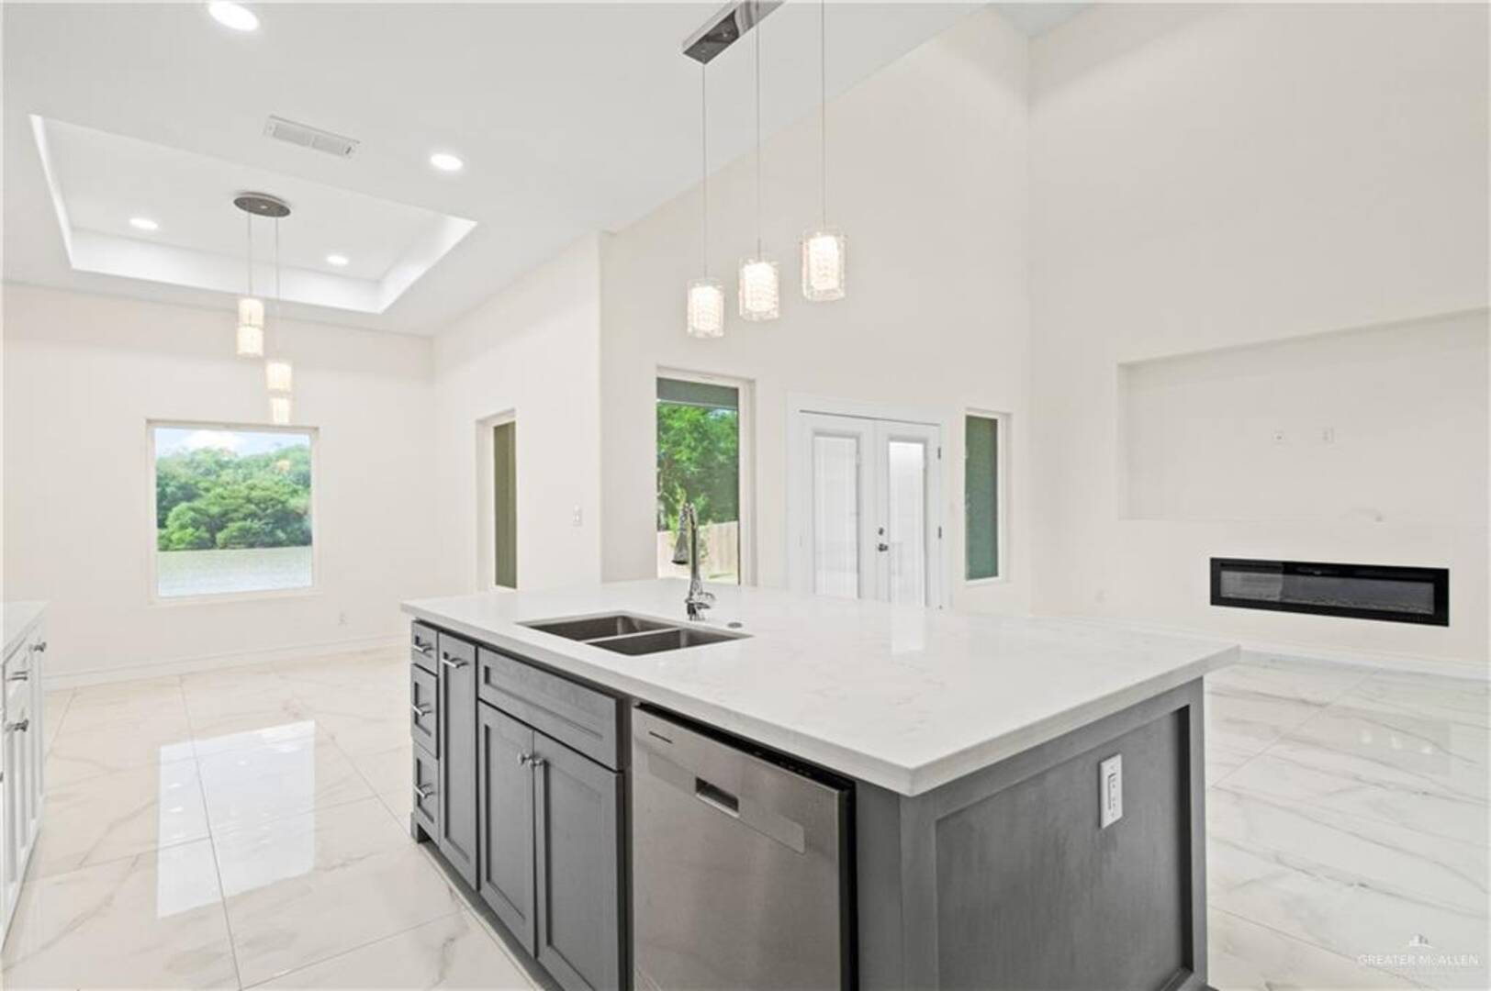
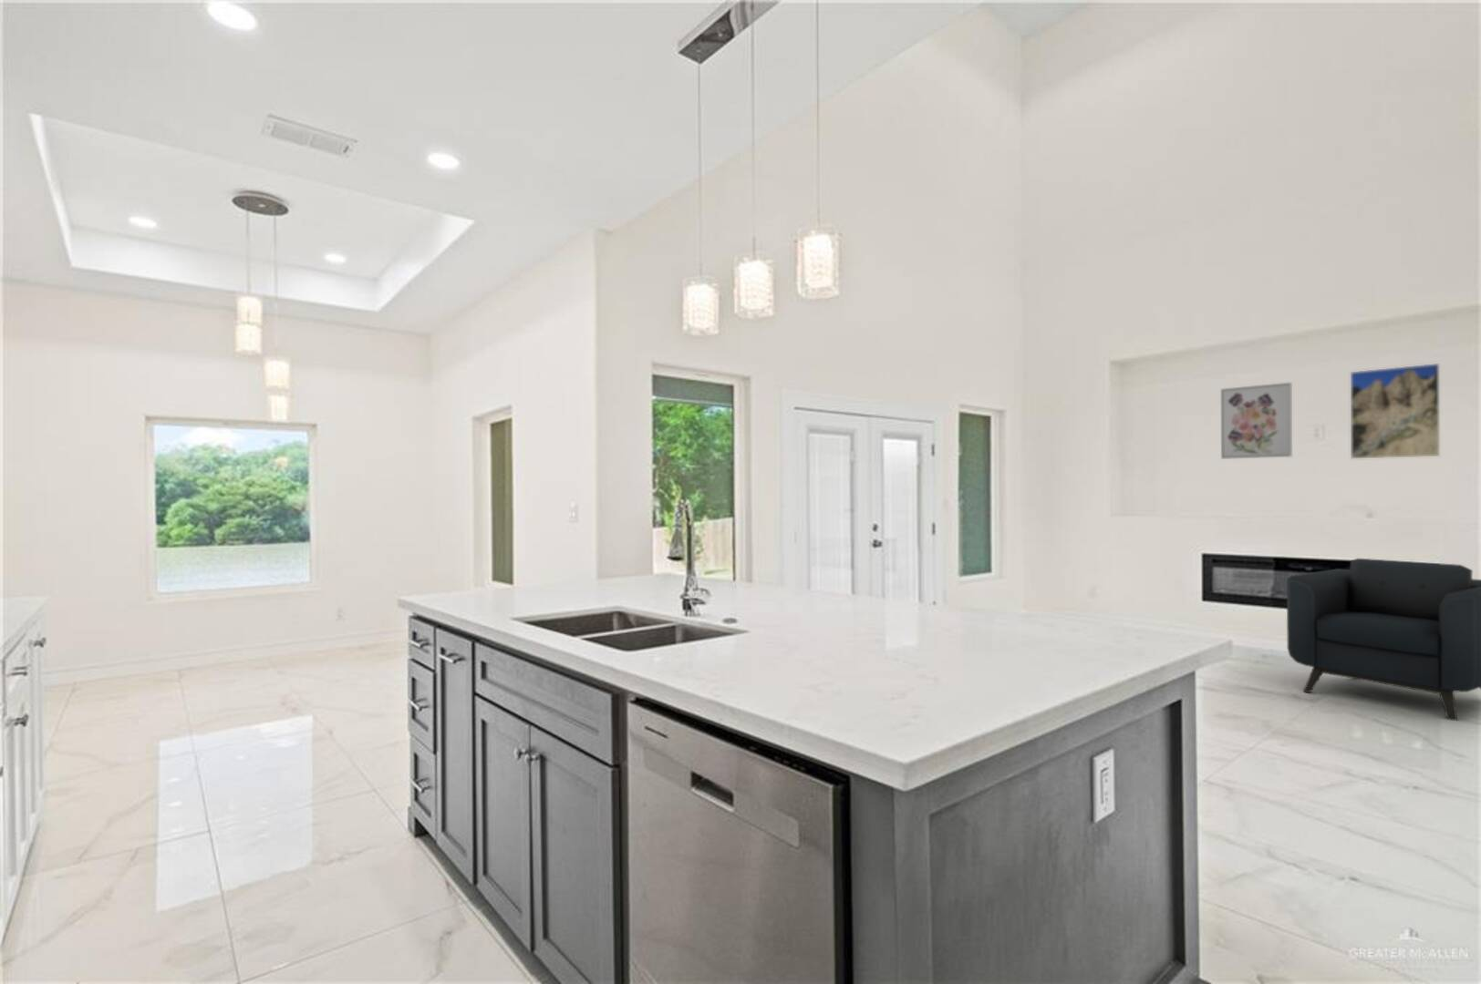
+ wall art (1255, 422)
+ armchair (1398, 629)
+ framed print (1393, 413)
